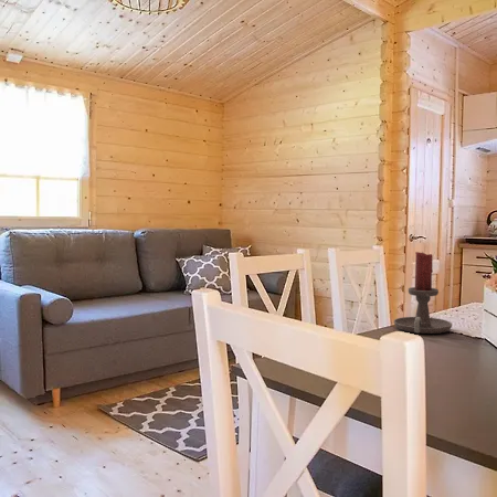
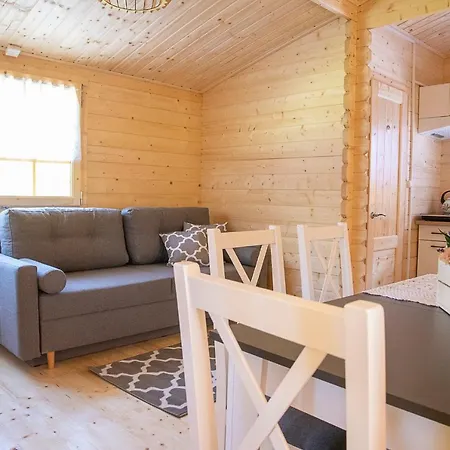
- candle holder (422, 290)
